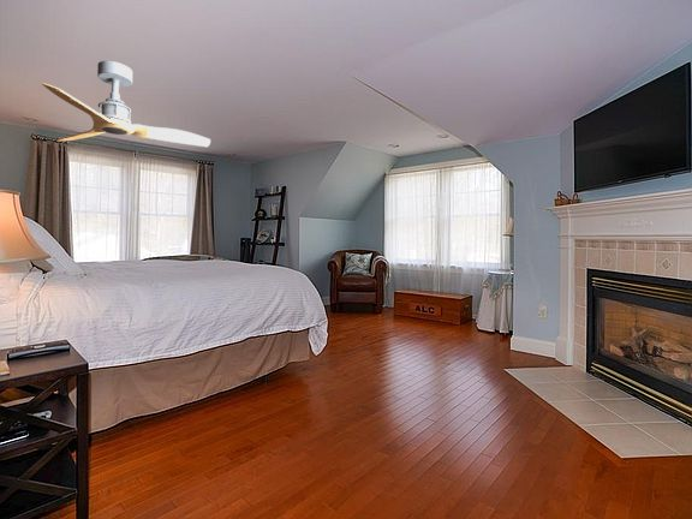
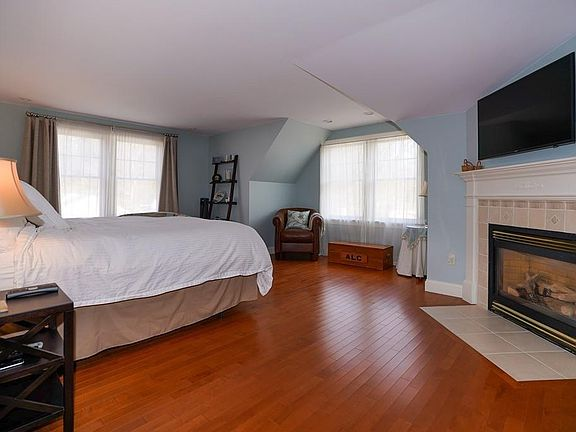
- ceiling fan (129, 108)
